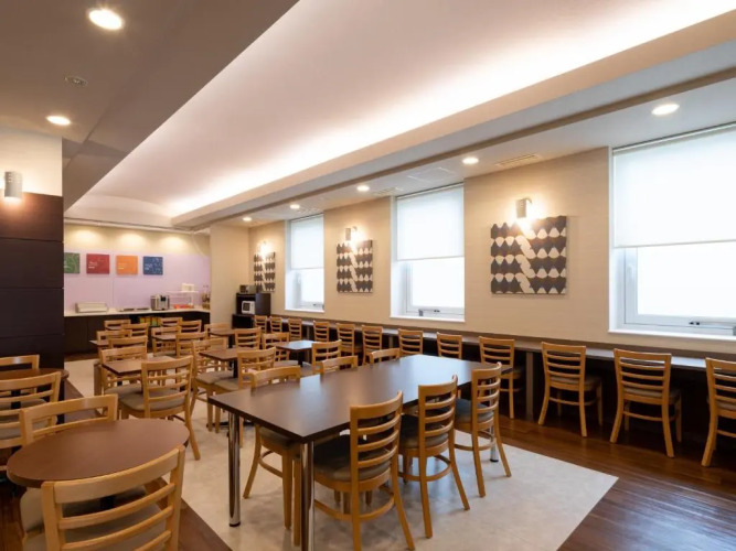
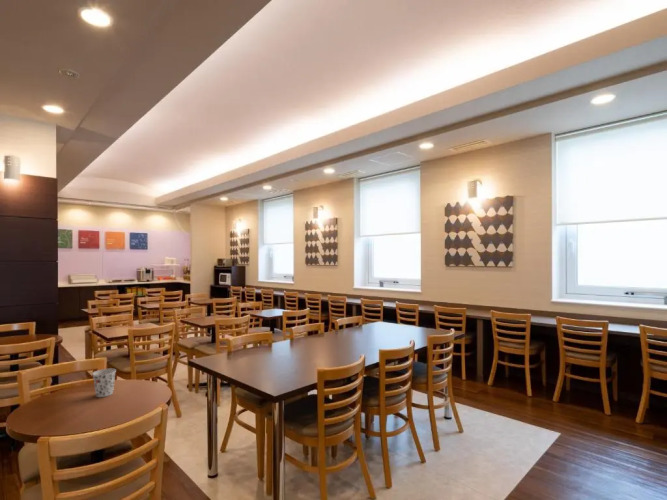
+ cup (104, 383)
